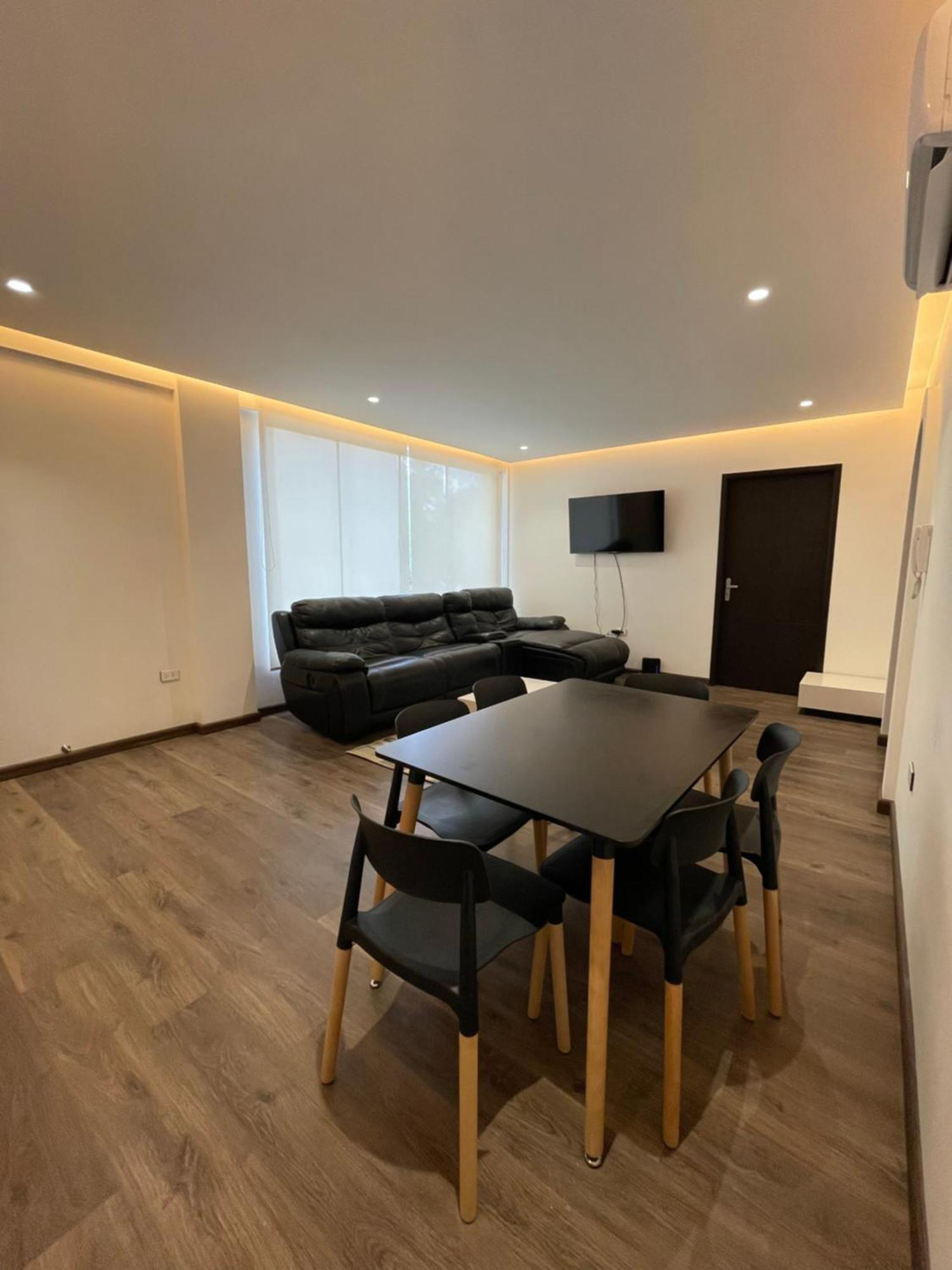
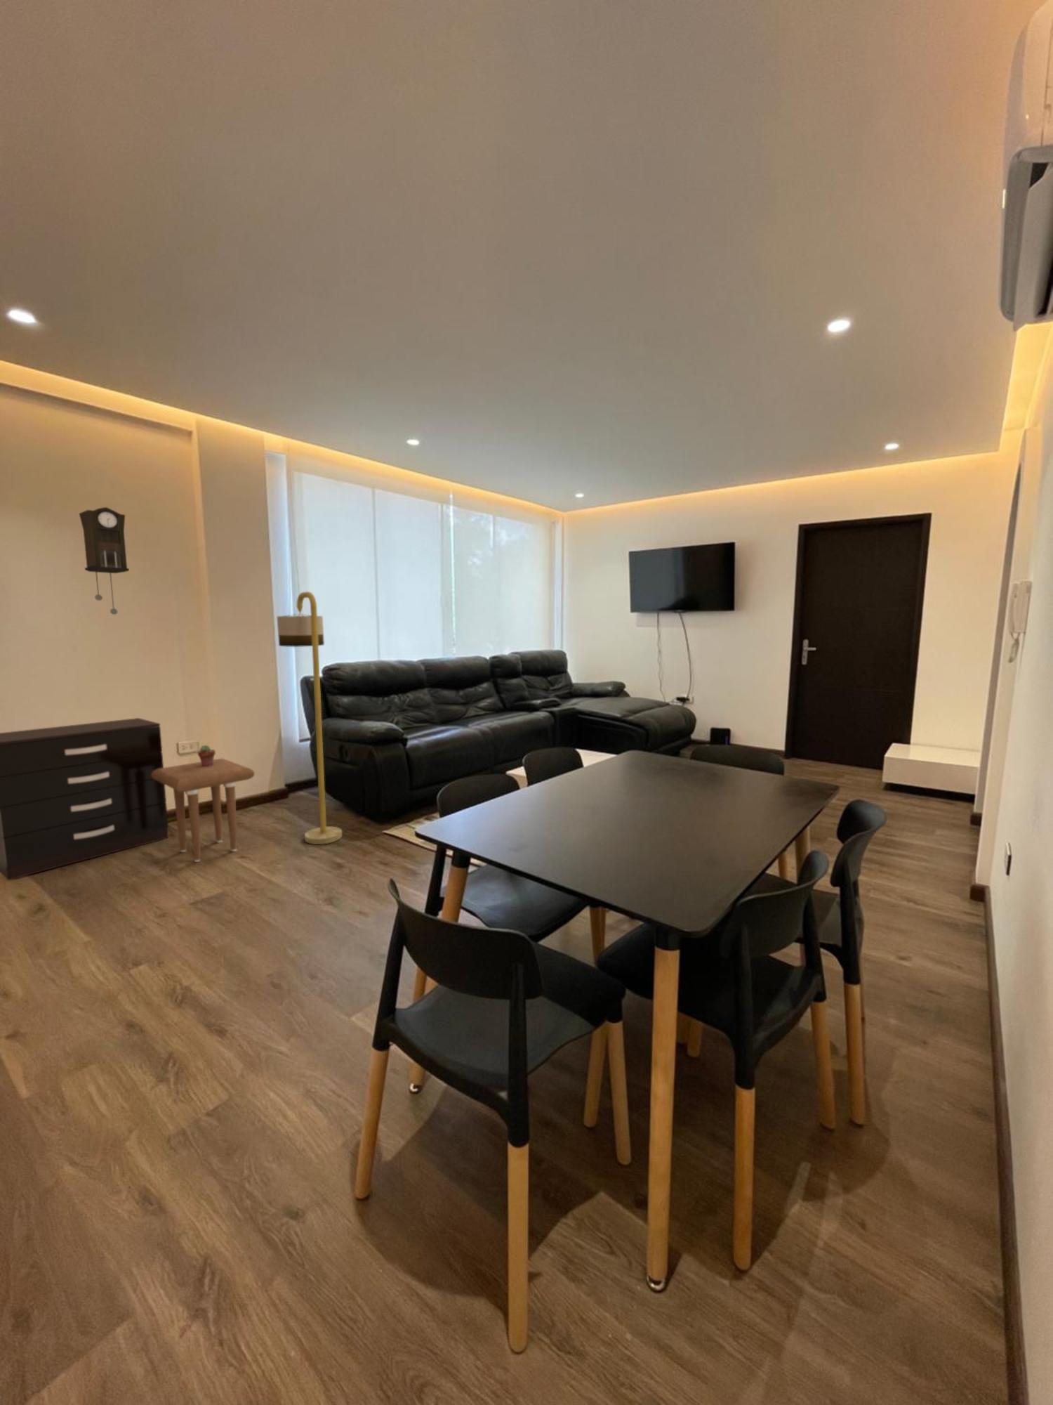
+ floor lamp (315, 715)
+ pendulum clock (106, 562)
+ potted succulent (207, 754)
+ dresser (81, 791)
+ side table (212, 810)
